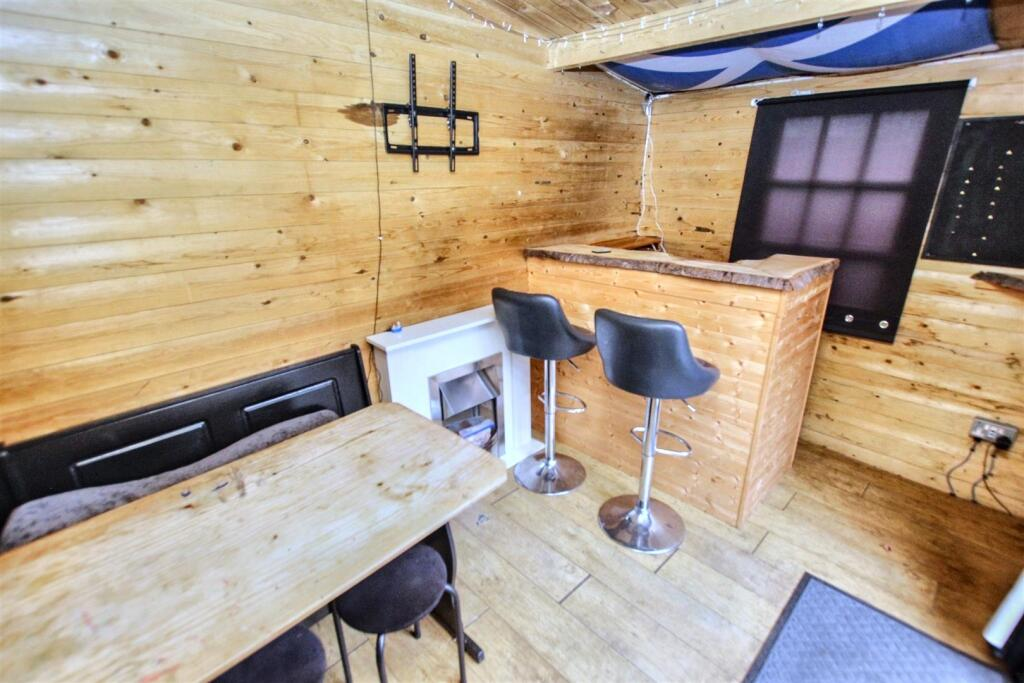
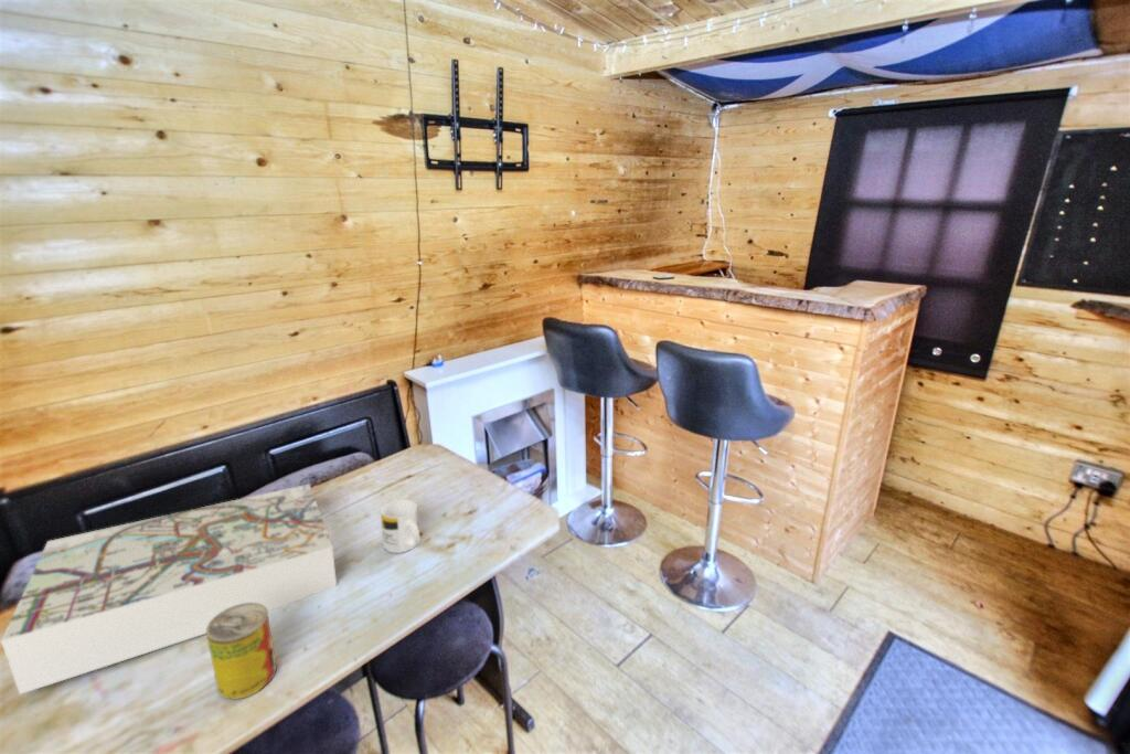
+ board game (195, 566)
+ beverage can (242, 649)
+ mug (403, 529)
